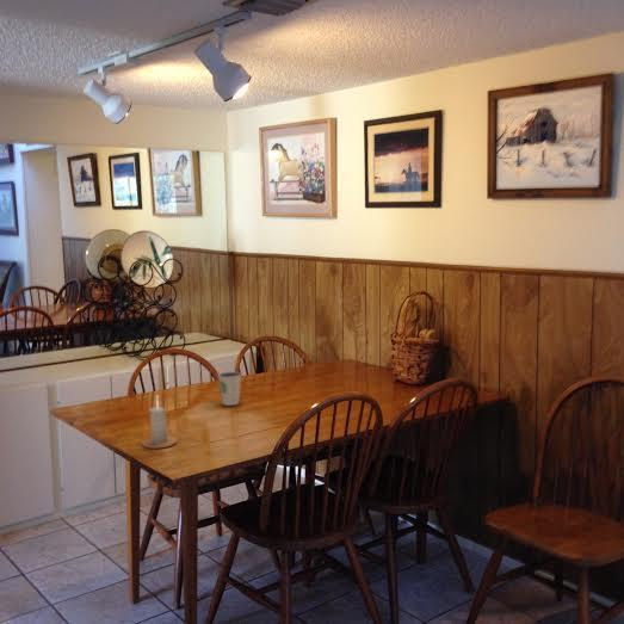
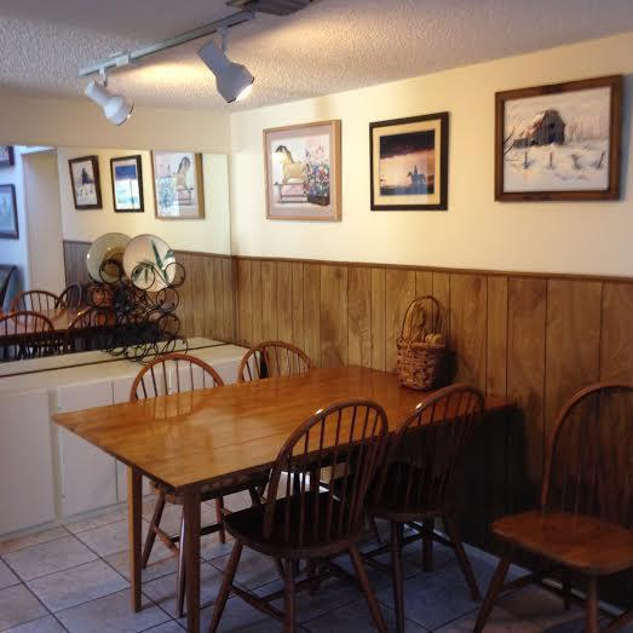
- dixie cup (229, 389)
- candle (157, 419)
